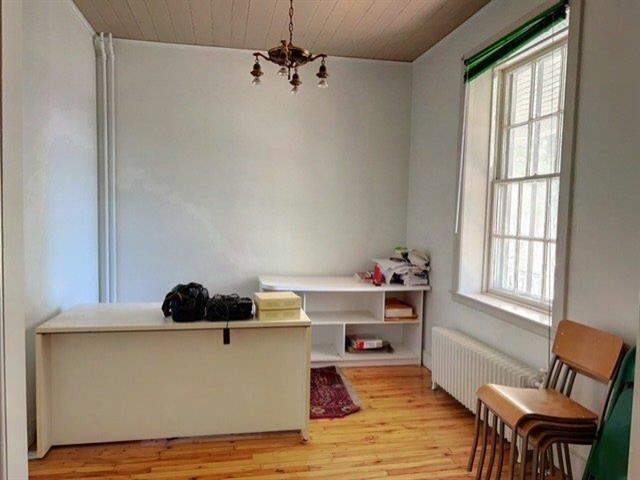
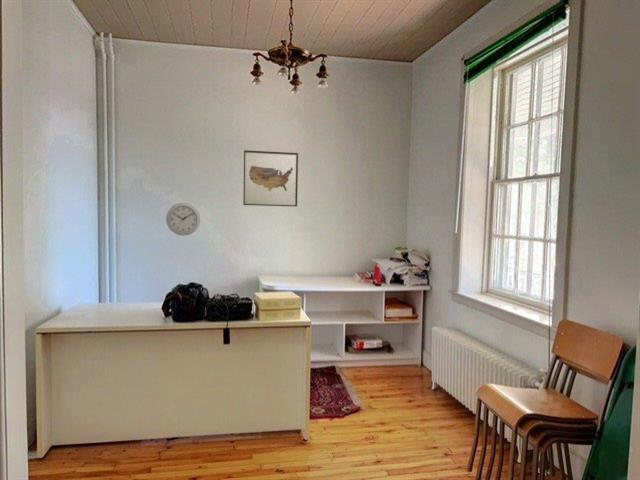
+ wall clock (183, 219)
+ wall art (270, 178)
